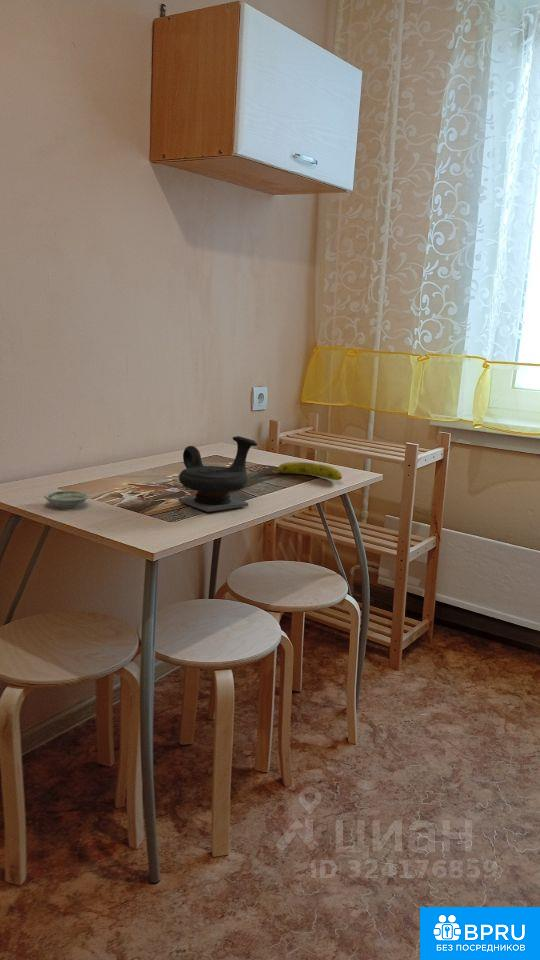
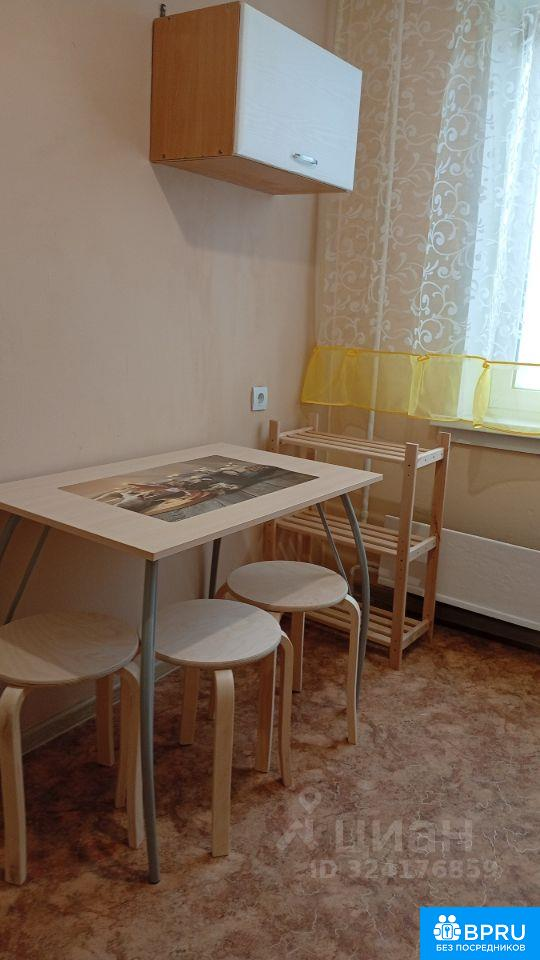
- saucer (66, 500)
- teapot (214, 469)
- fruit (311, 471)
